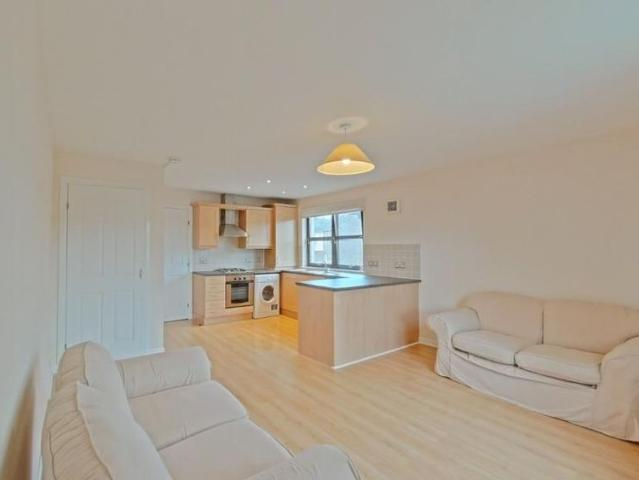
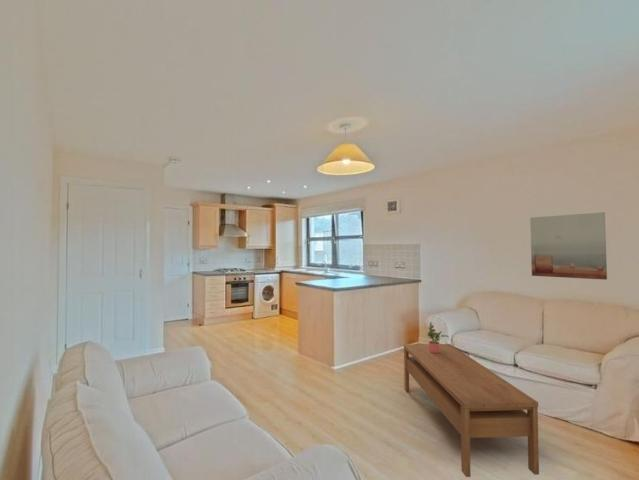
+ potted plant (438, 338)
+ coffee table (455, 394)
+ wall art (565, 246)
